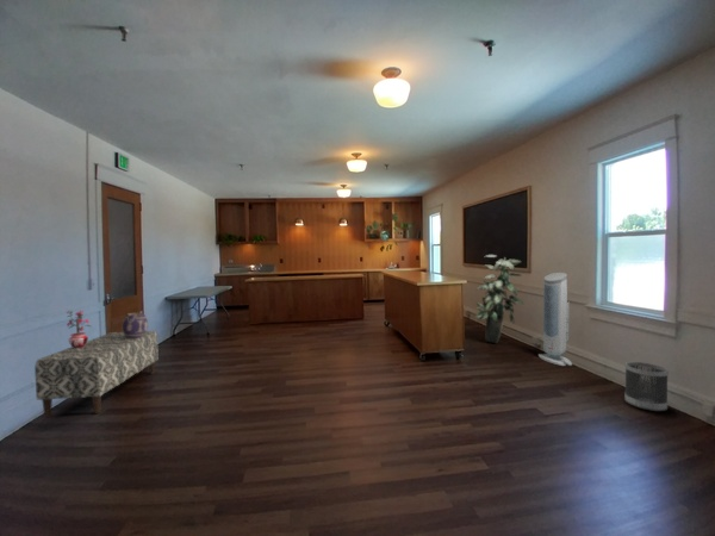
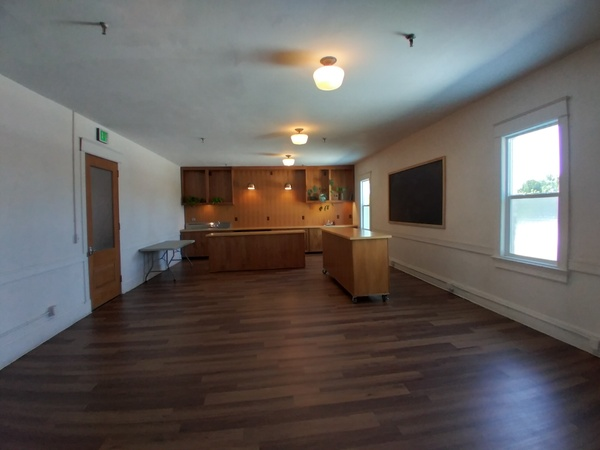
- bench (106, 367)
- air purifier (554, 316)
- wastebasket (645, 385)
- pitcher (133, 324)
- indoor plant (496, 298)
- potted plant (79, 328)
